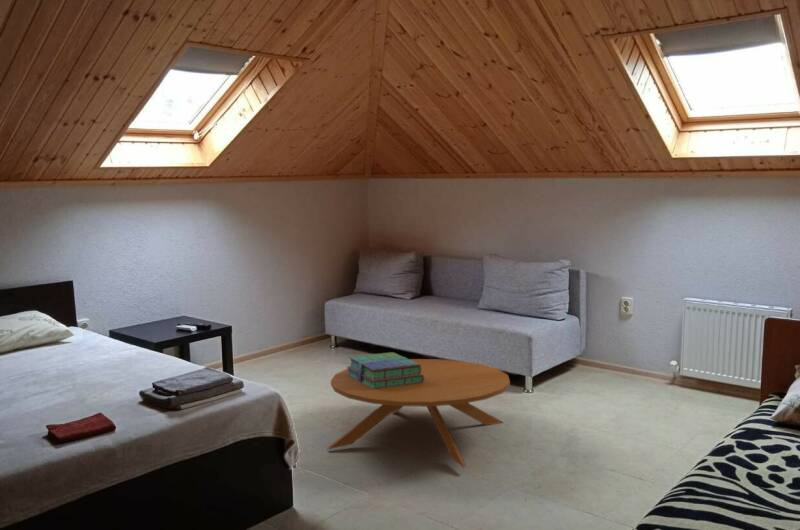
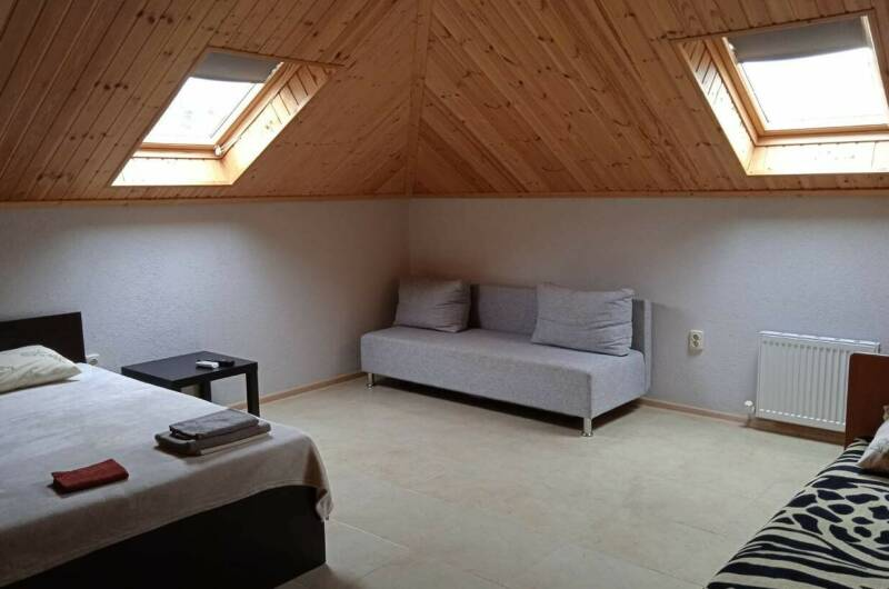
- coffee table (420, 405)
- stack of books (384, 368)
